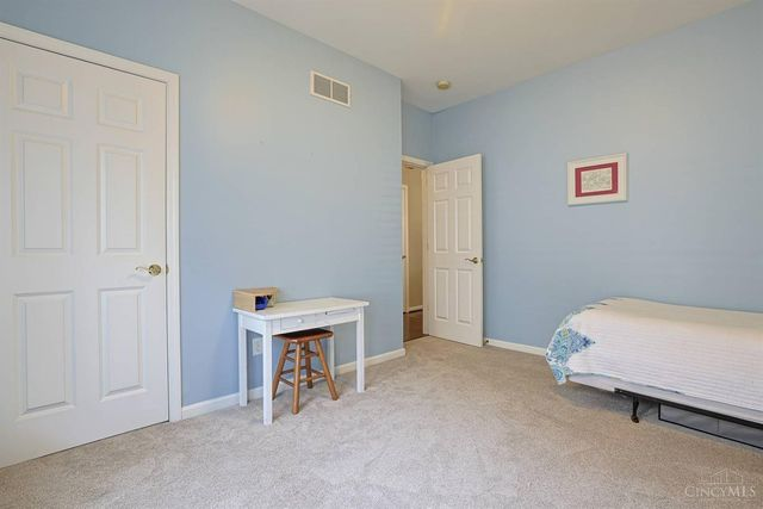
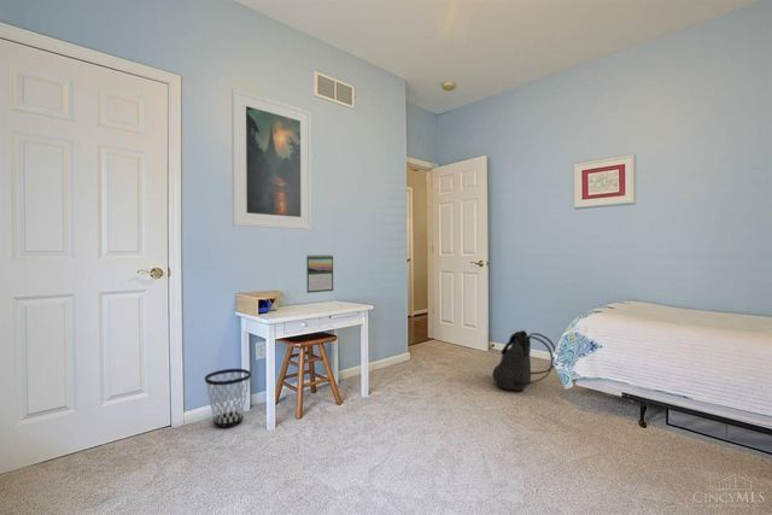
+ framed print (274, 164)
+ calendar (320, 273)
+ wastebasket (229, 399)
+ backpack (524, 358)
